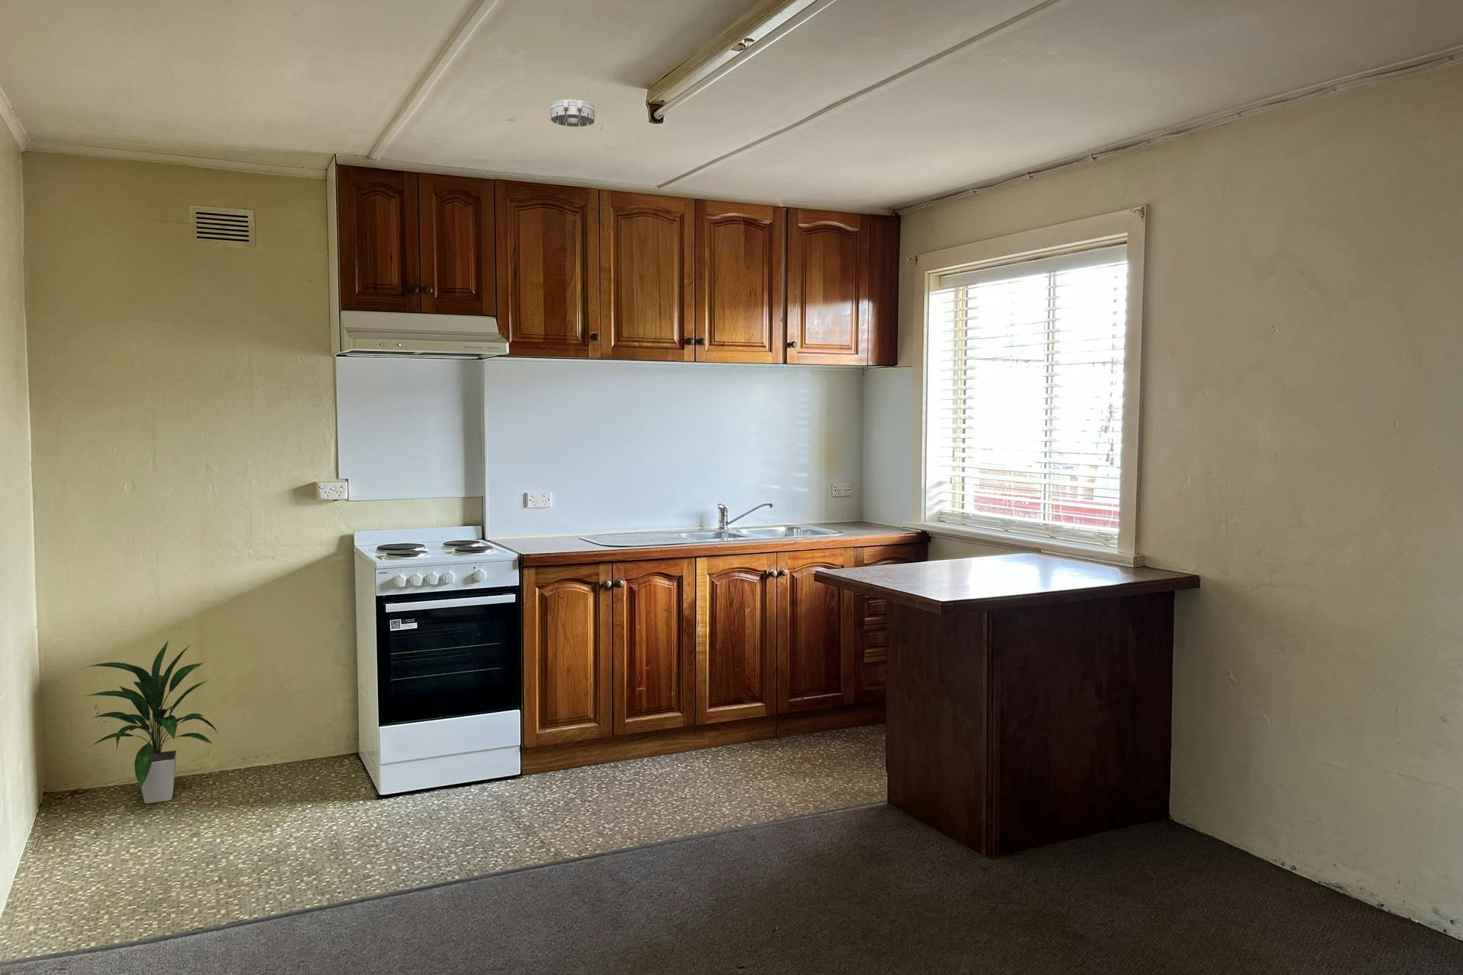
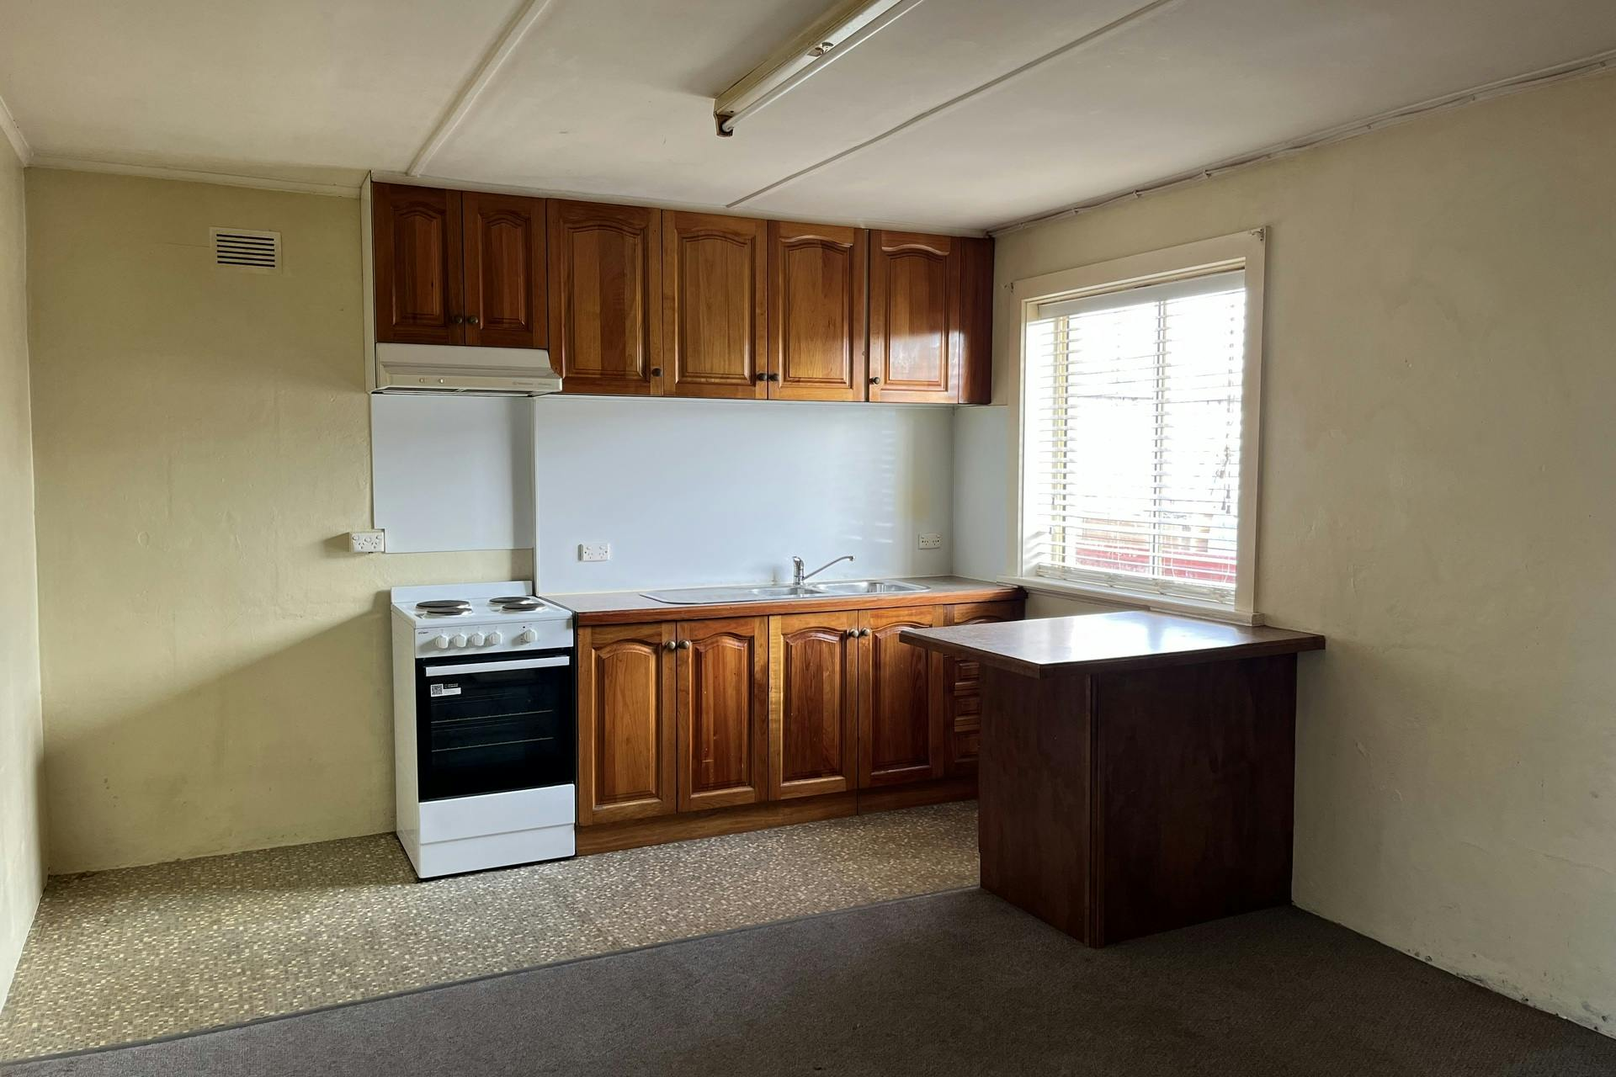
- smoke detector (573, 112)
- indoor plant (152, 721)
